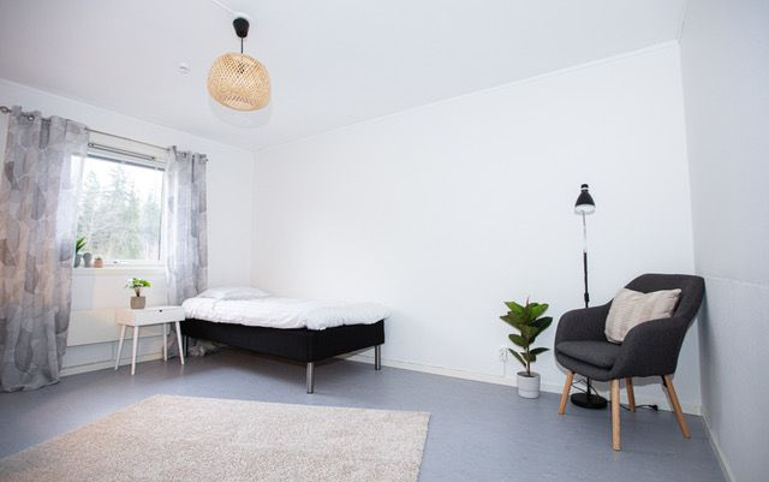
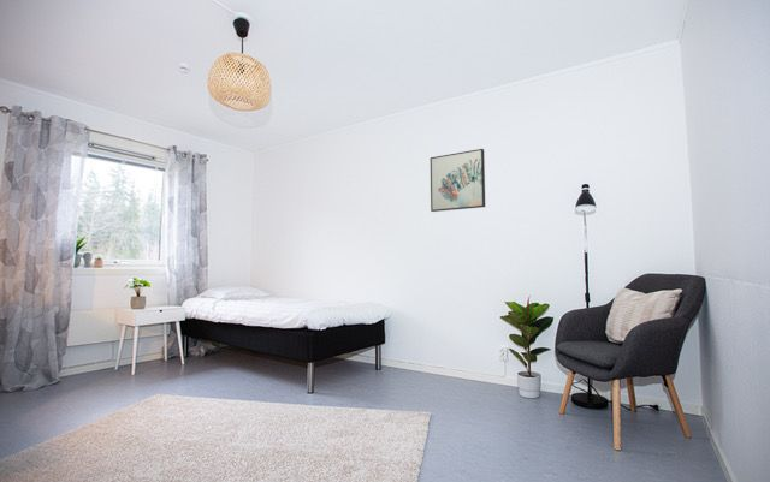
+ wall art (456, 180)
